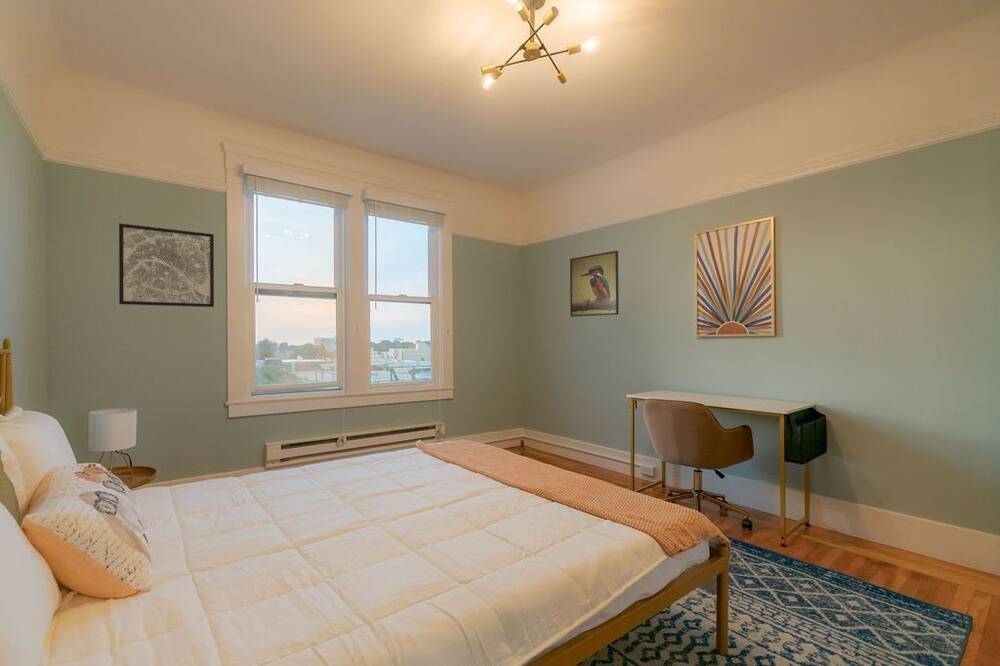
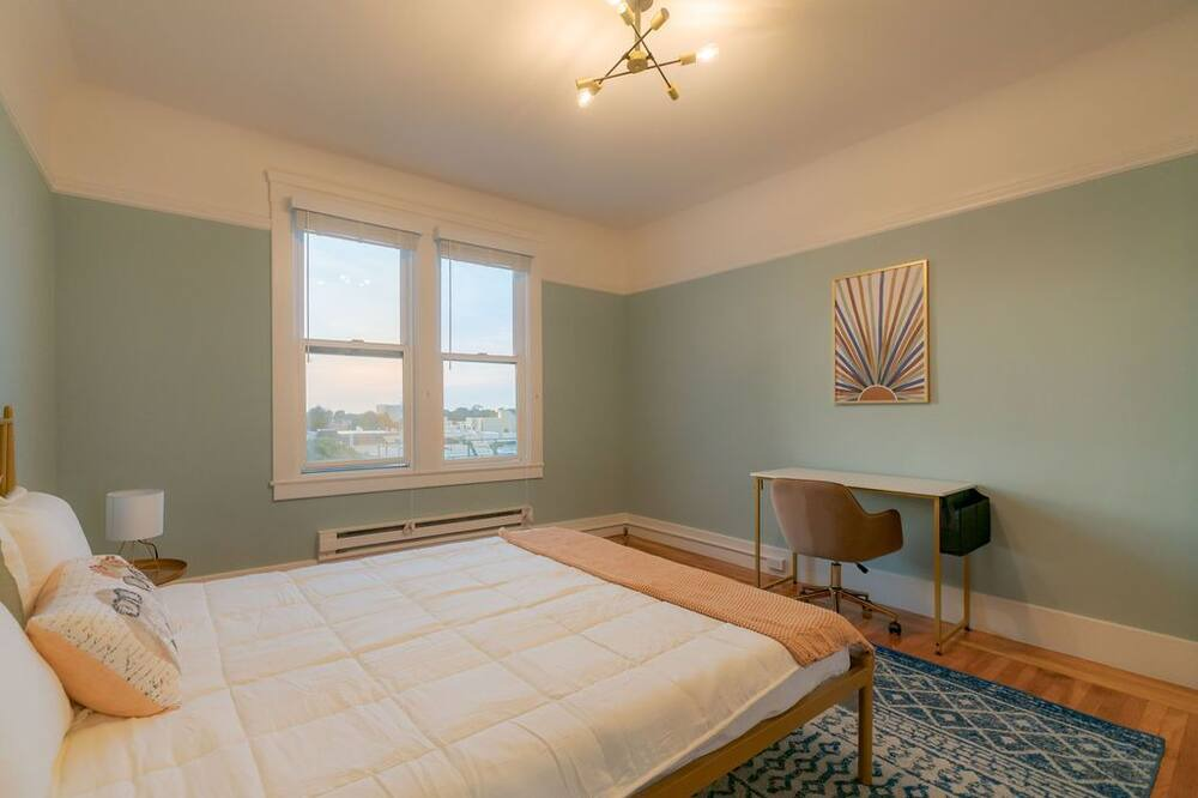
- wall art (168, 267)
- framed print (593, 285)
